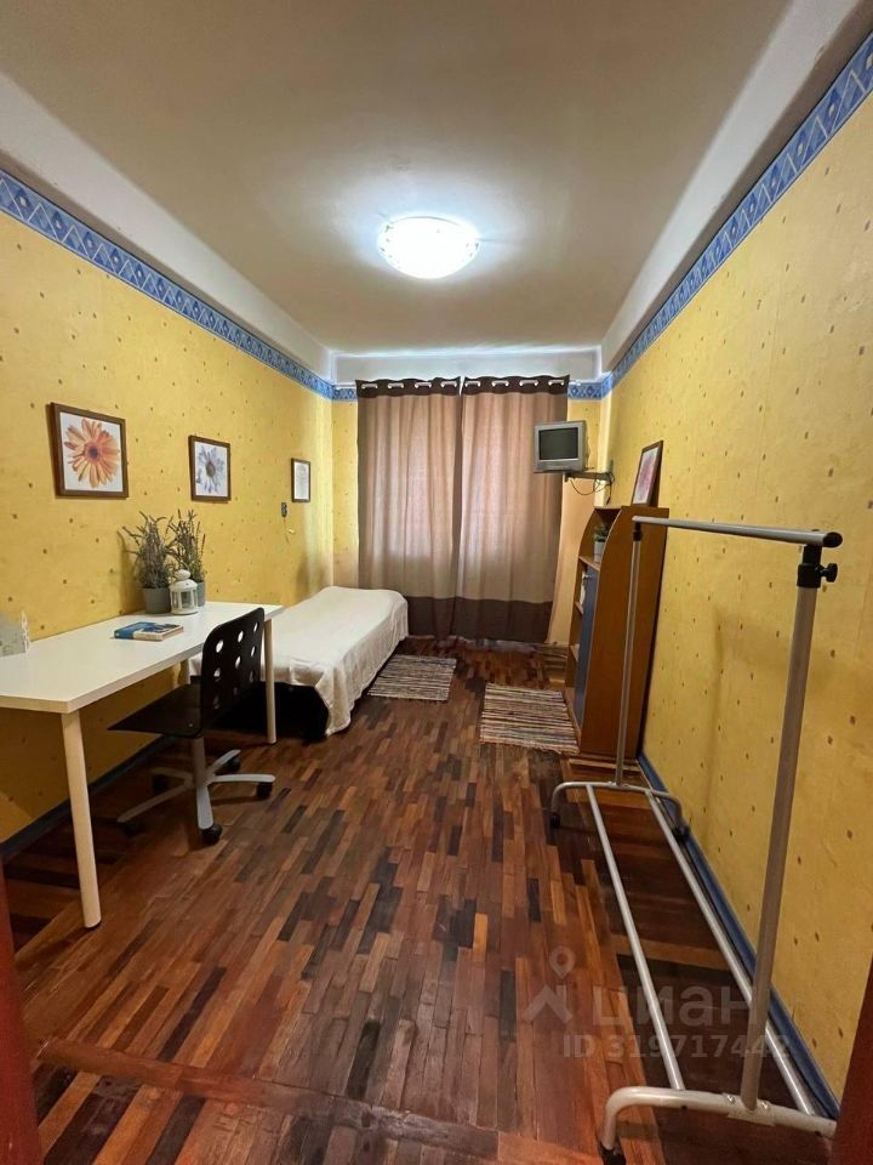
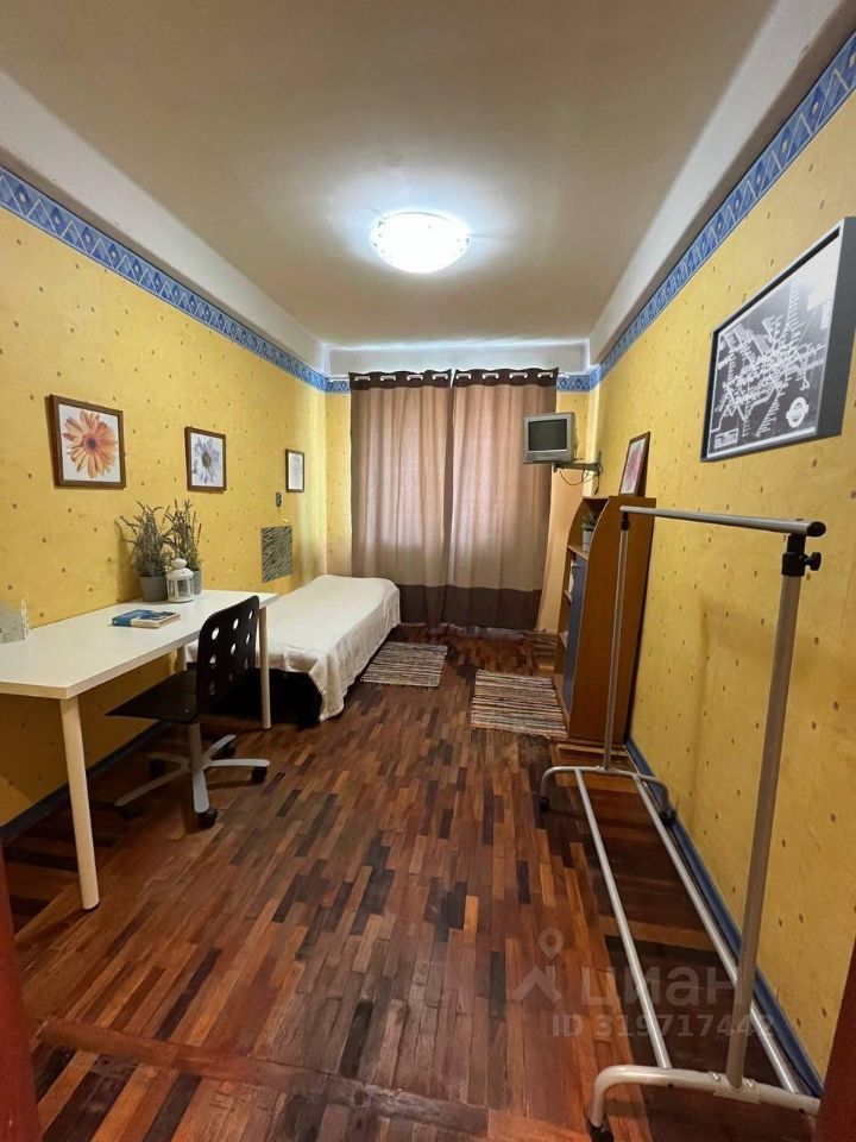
+ wall art (762, 371)
+ wall art (277, 552)
